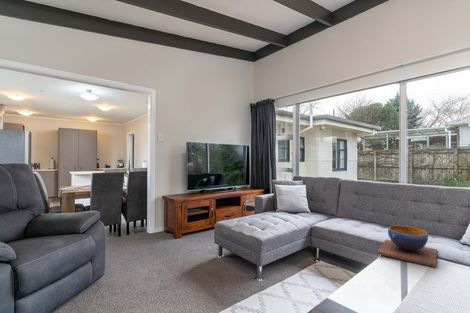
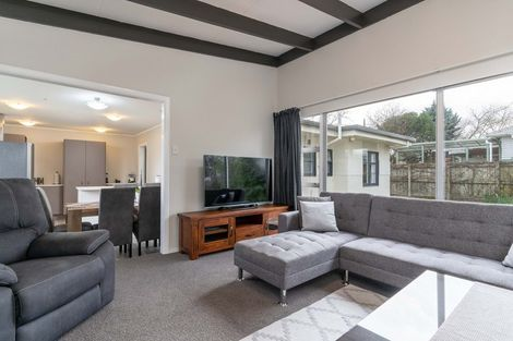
- decorative bowl (407, 241)
